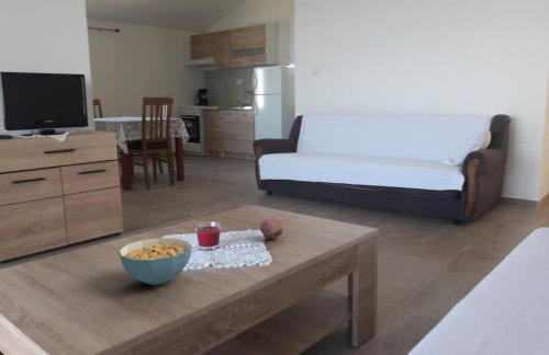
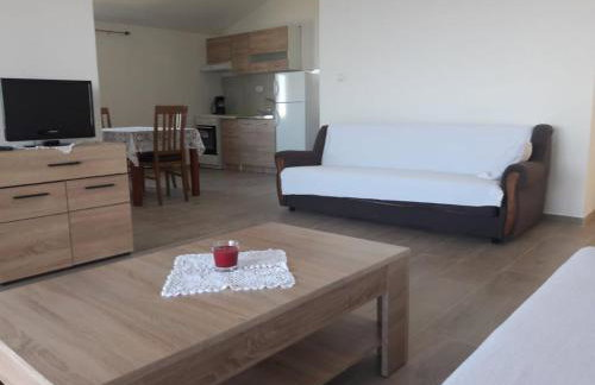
- cereal bowl (156, 264)
- fruit (271, 228)
